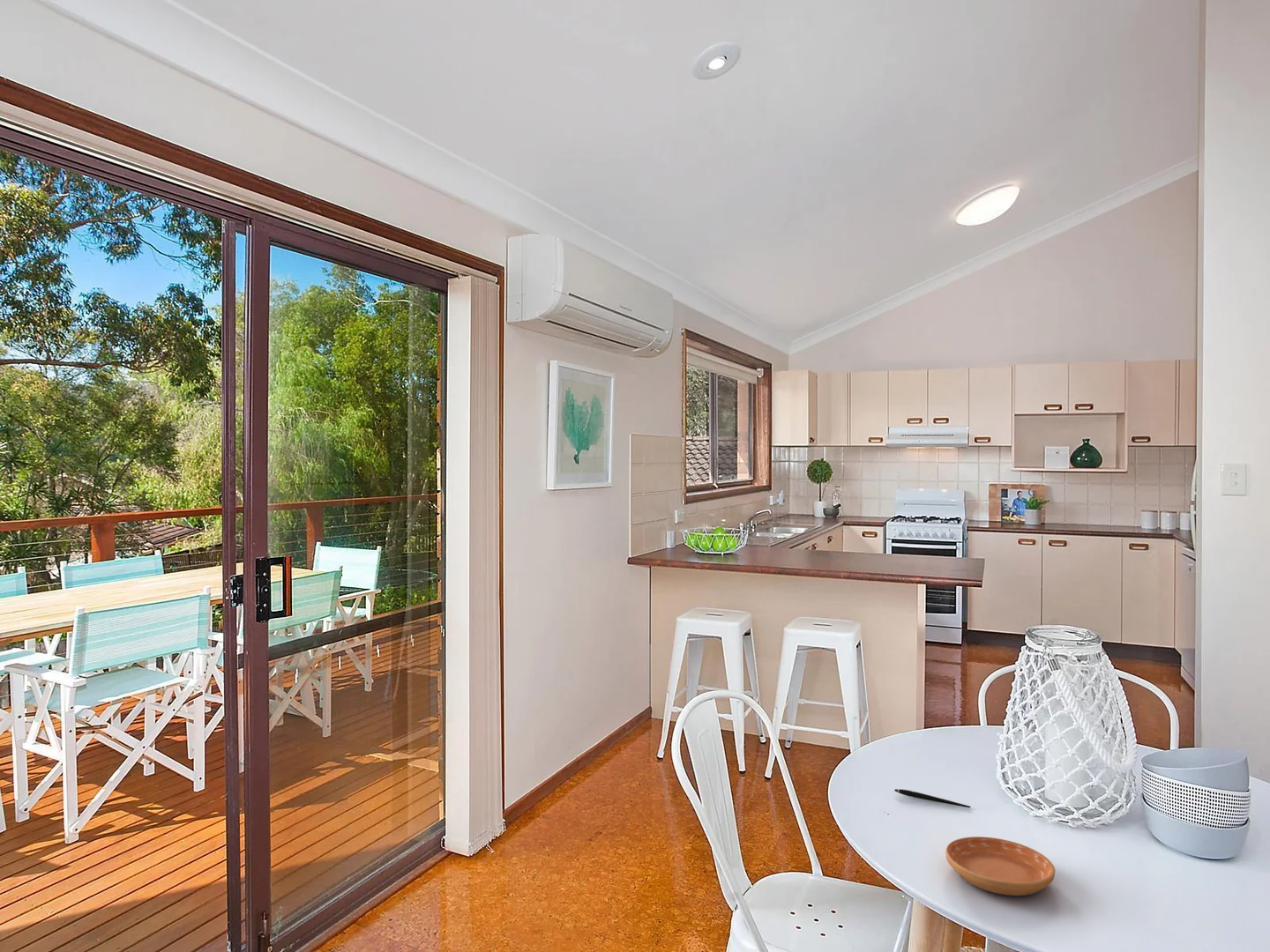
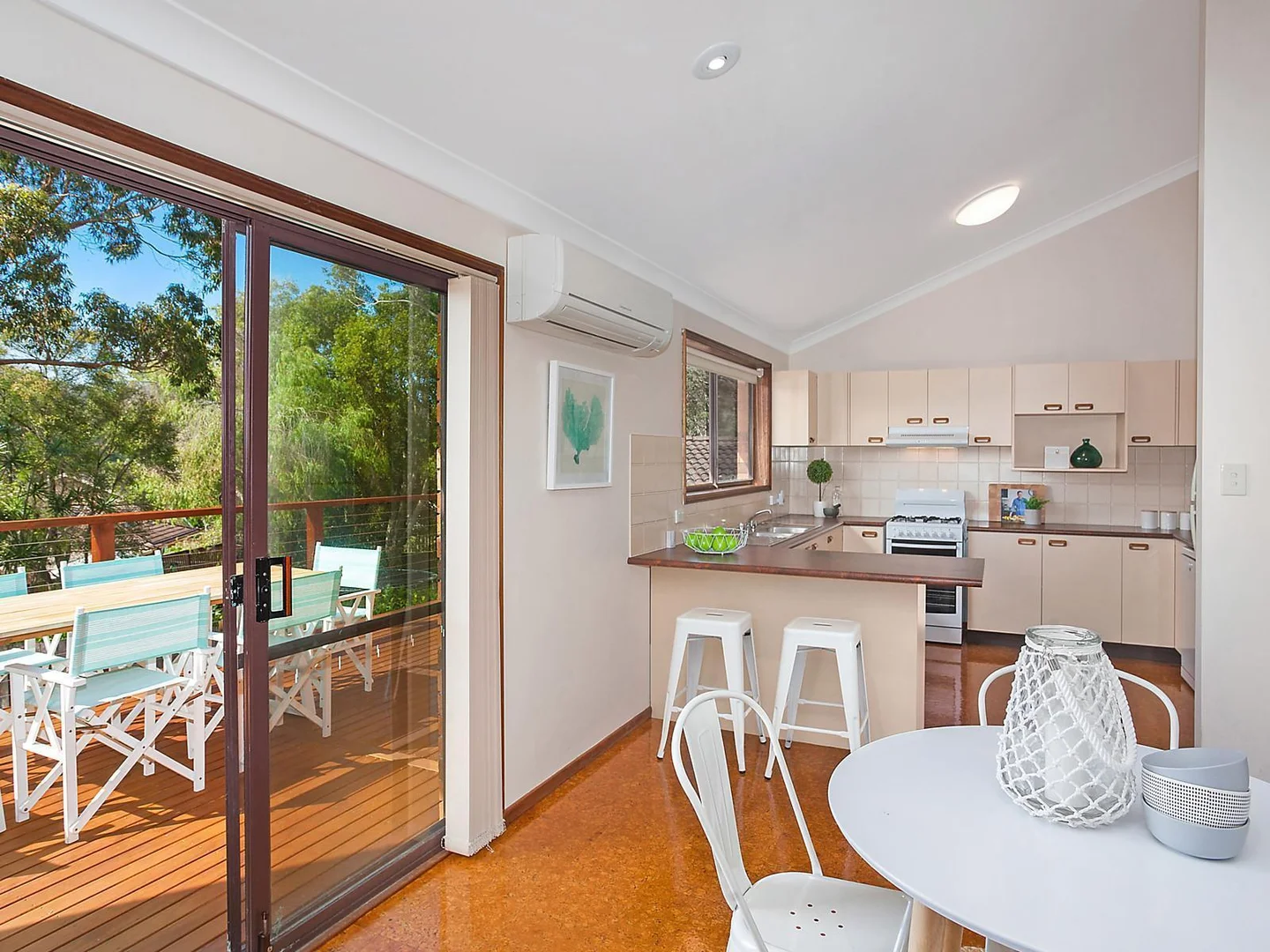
- pen (931, 798)
- saucer (998, 866)
